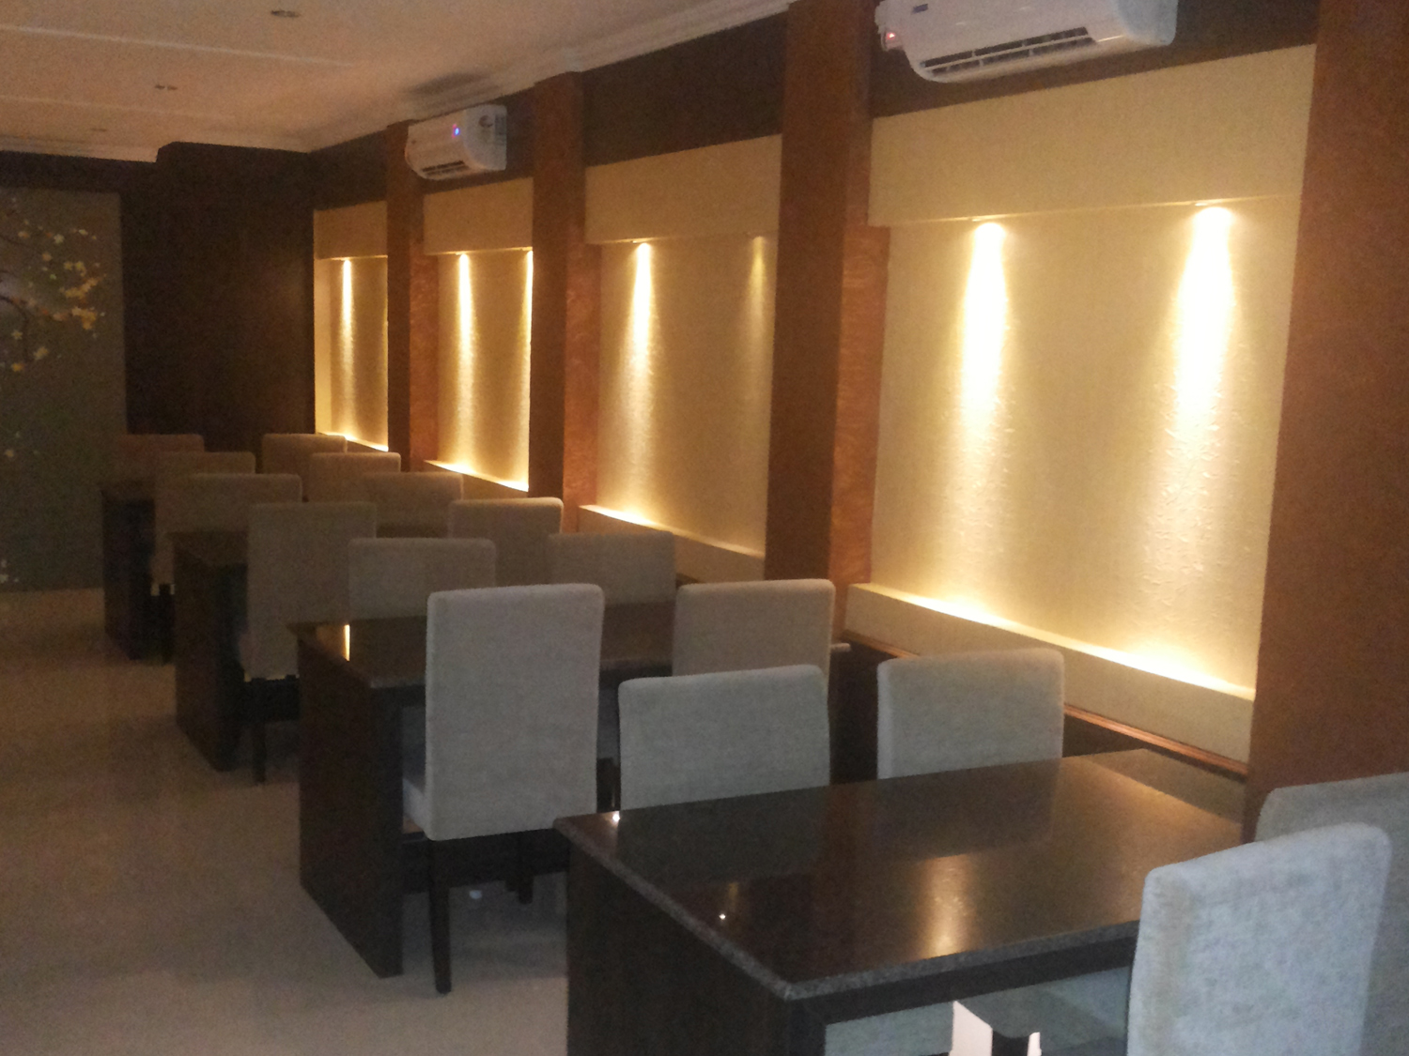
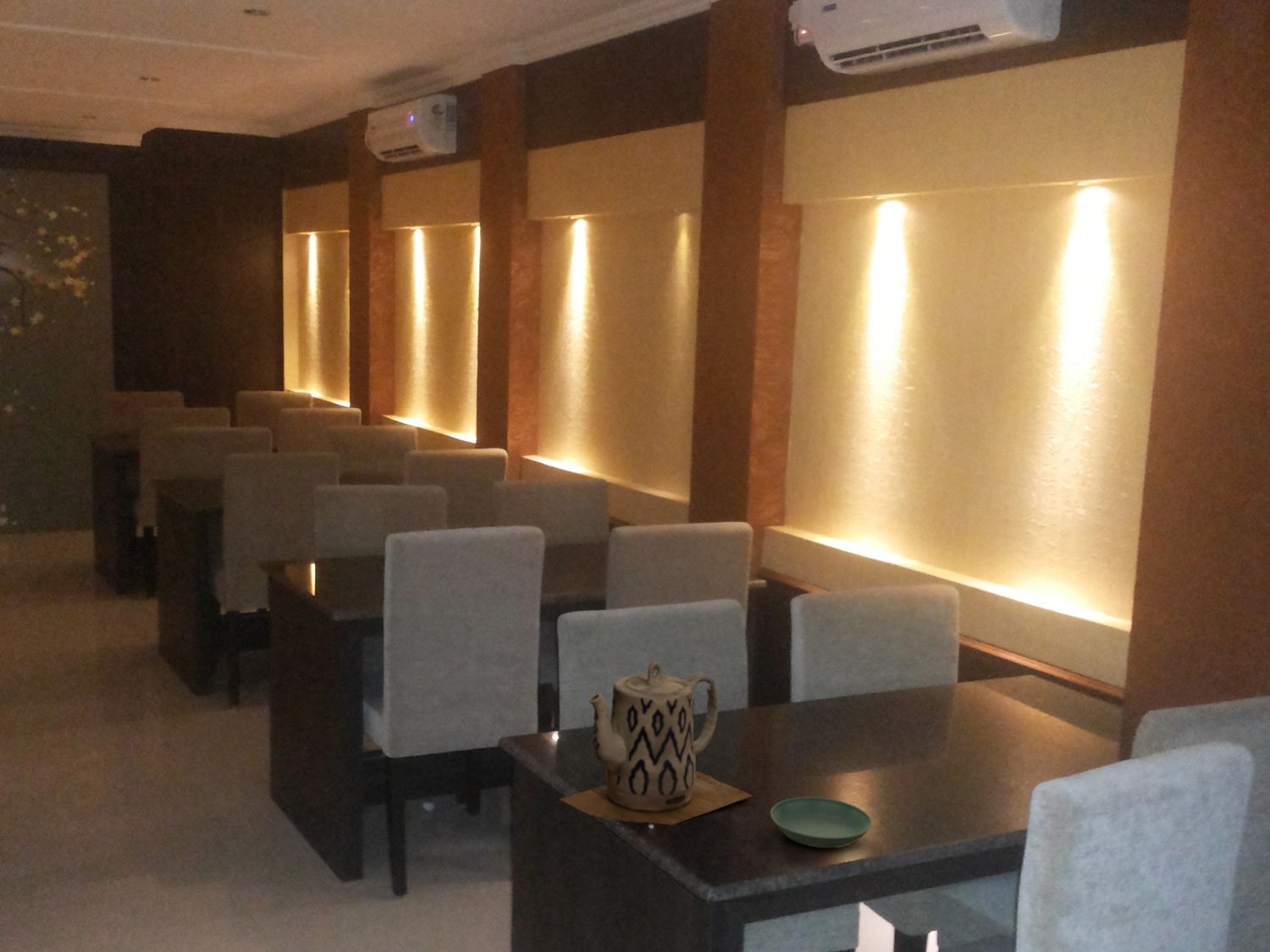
+ teapot (659, 730)
+ saucer (820, 824)
